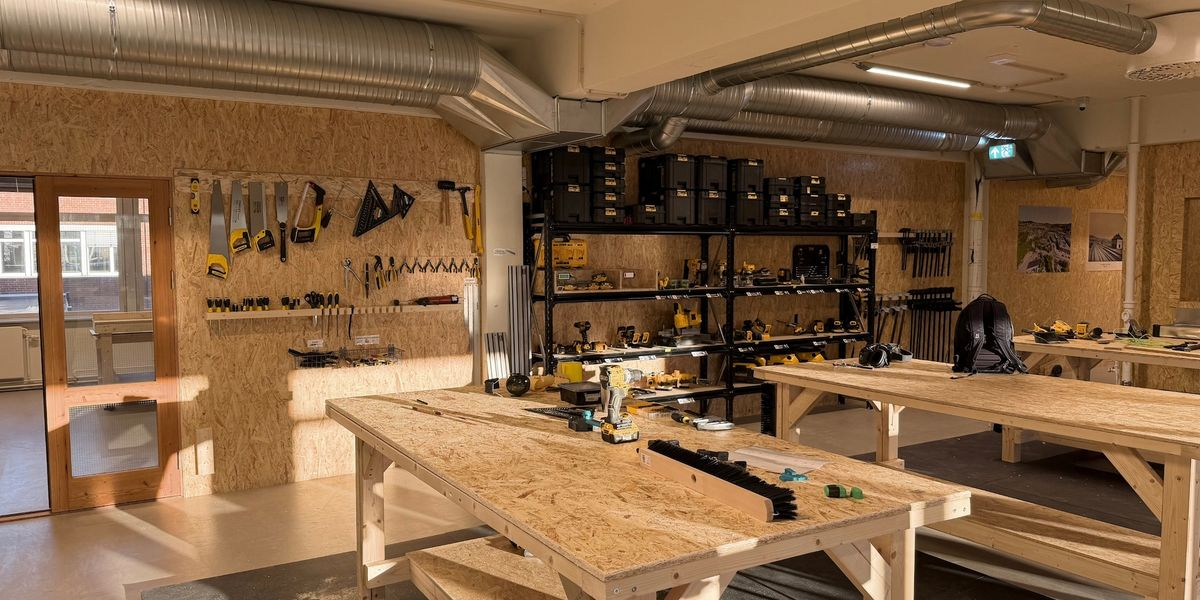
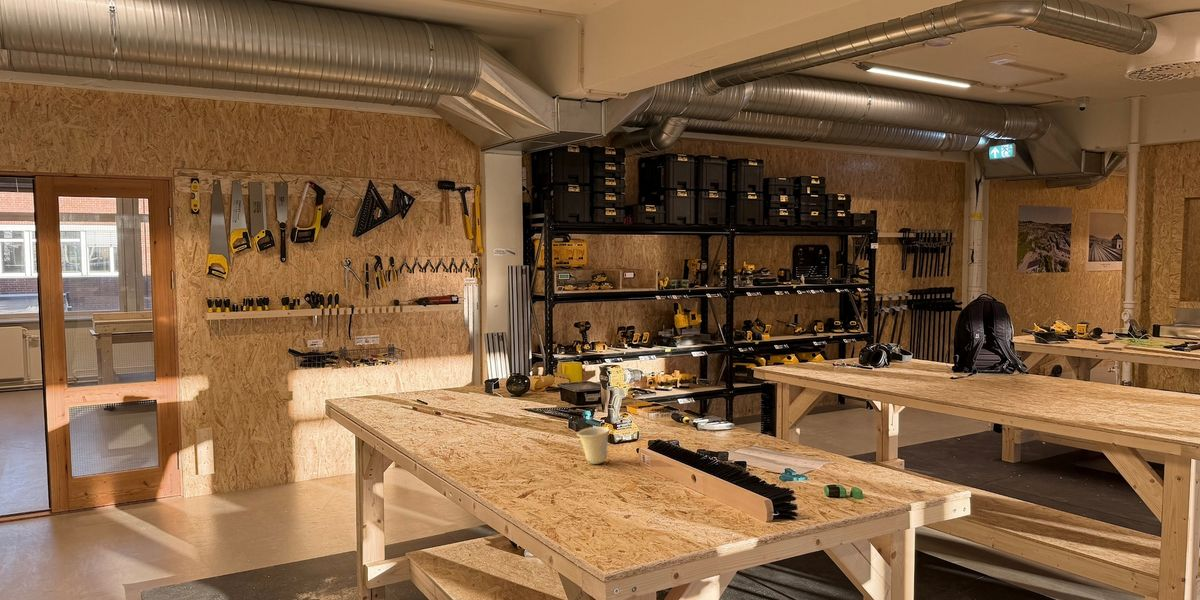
+ cup (593, 445)
